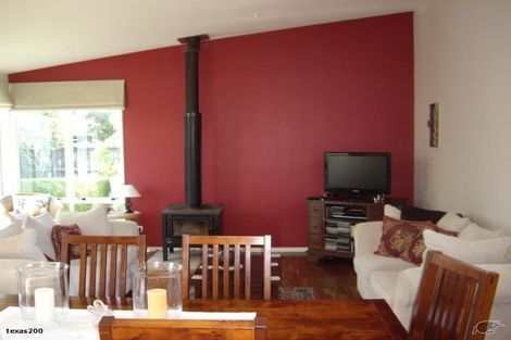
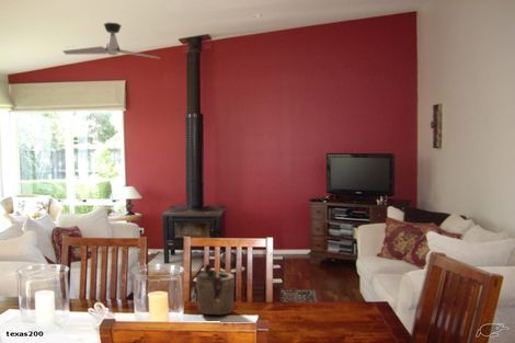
+ ceiling fan (112, 36)
+ teapot (214, 288)
